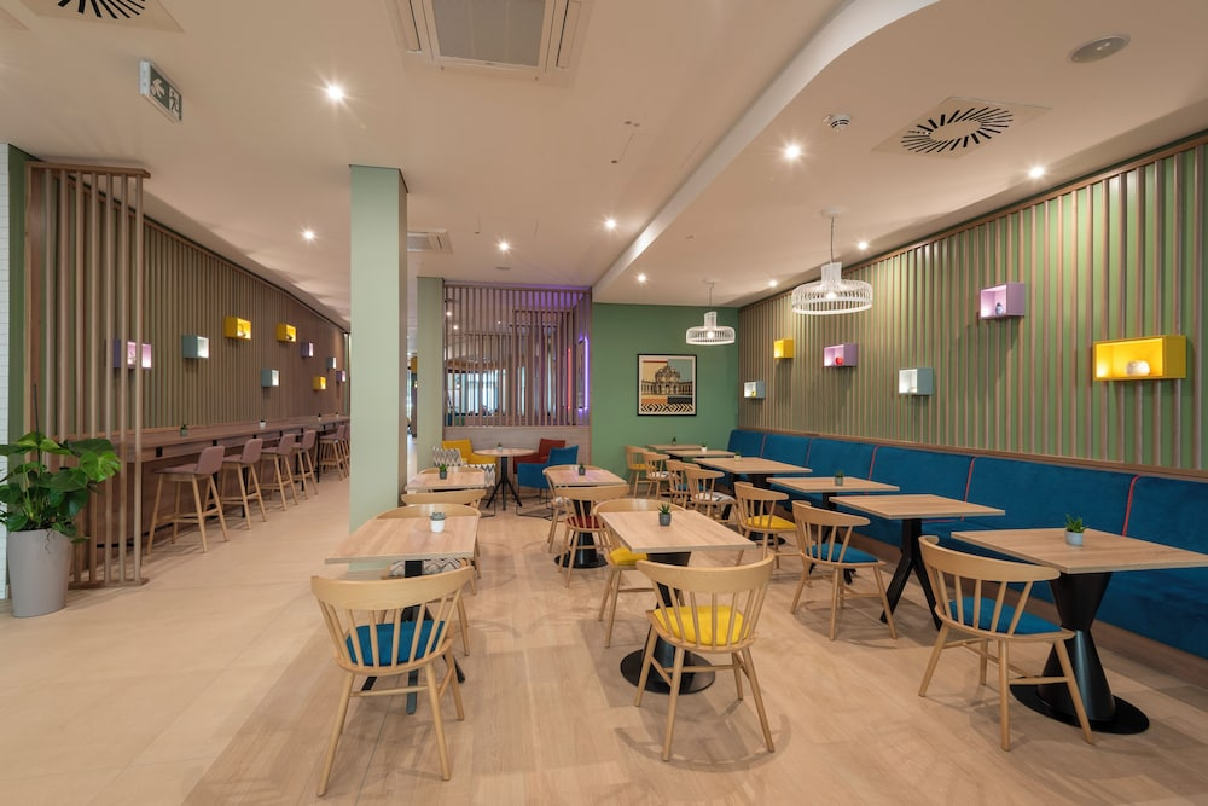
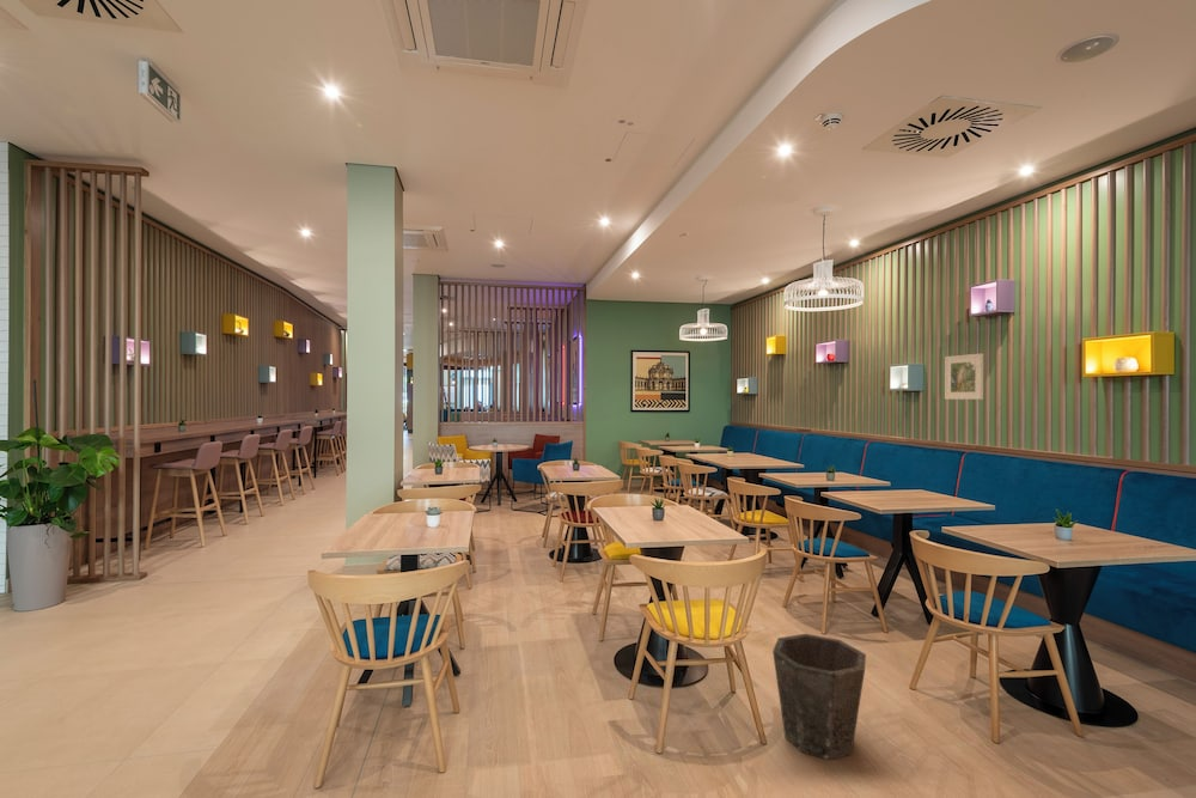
+ waste bin (818, 695)
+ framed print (963, 377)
